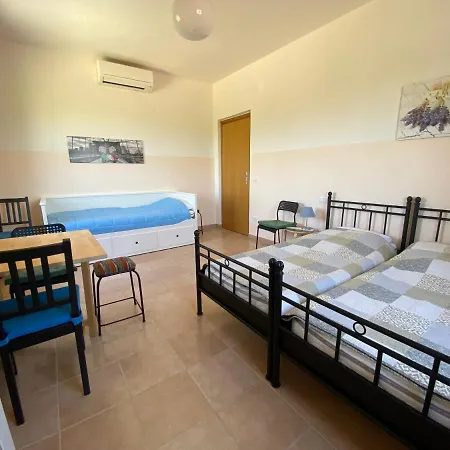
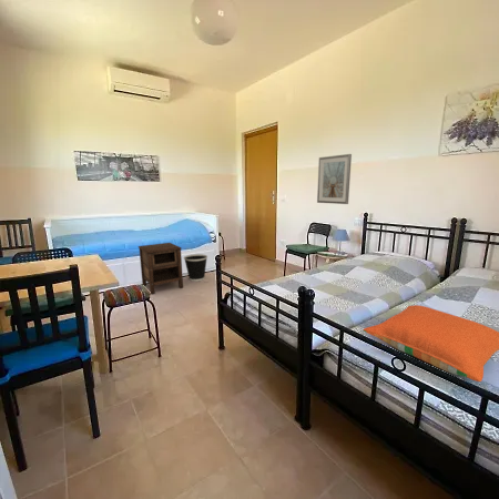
+ picture frame (333, 180)
+ nightstand (161, 266)
+ wastebasket (196, 267)
+ pillow (436, 334)
